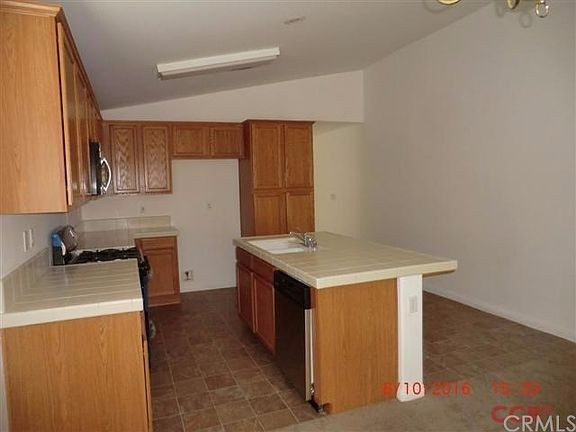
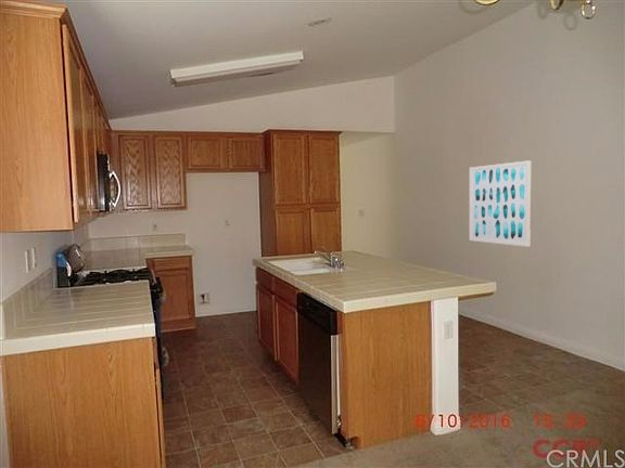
+ wall art (497, 204)
